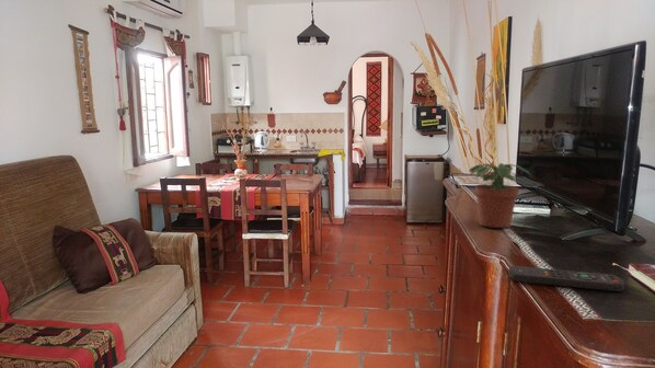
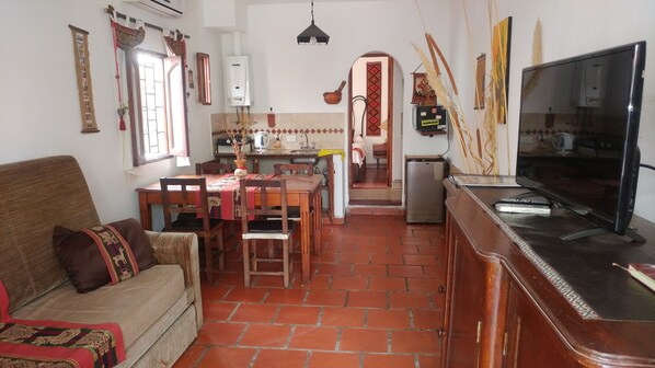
- remote control (563, 277)
- potted plant (495, 194)
